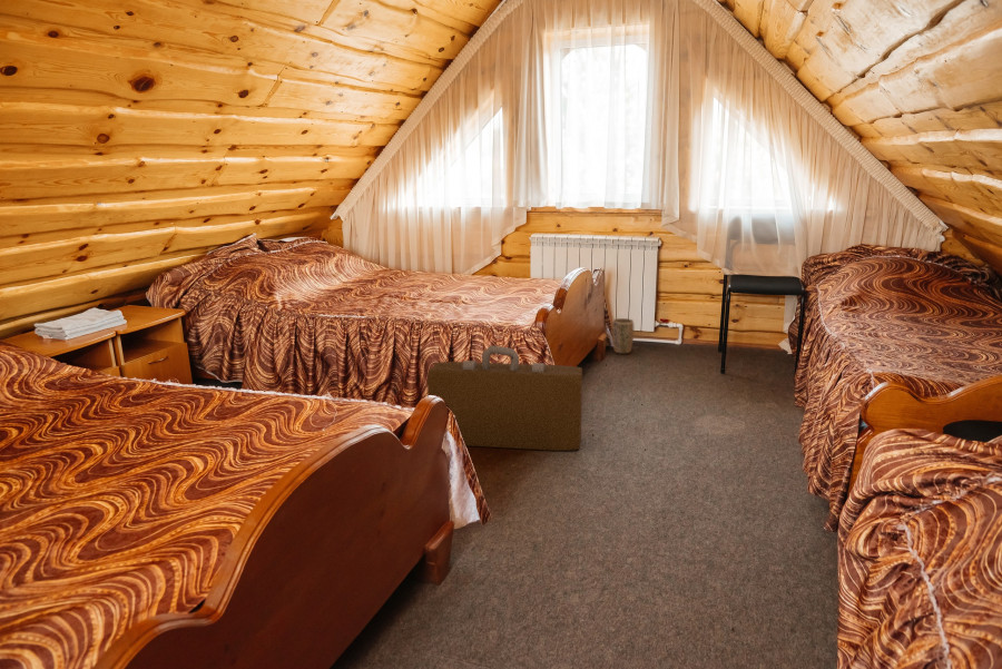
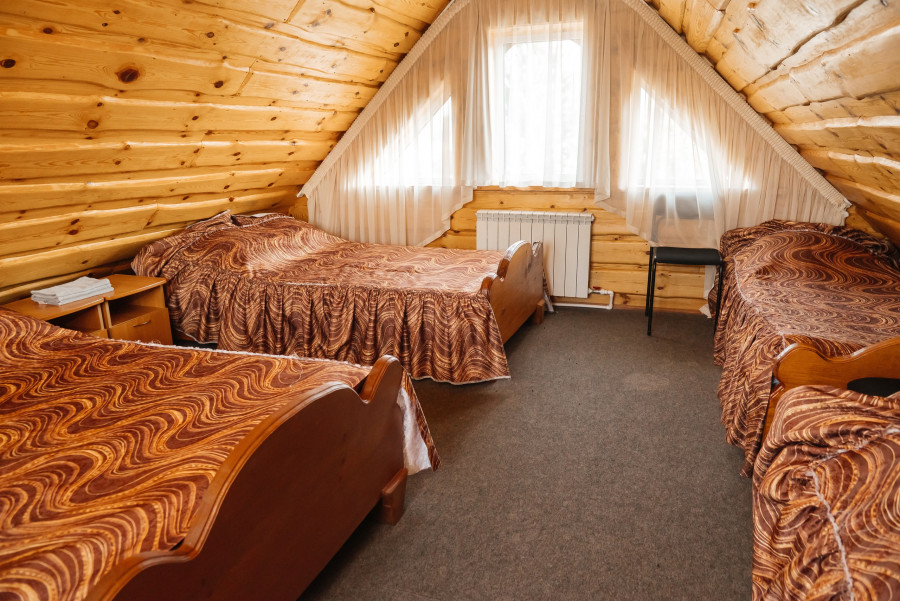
- plant pot (622, 335)
- suitcase (505, 394)
